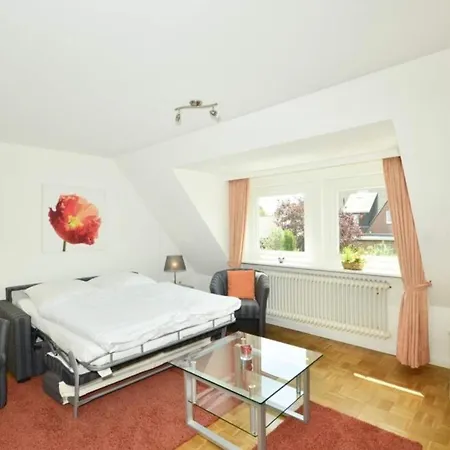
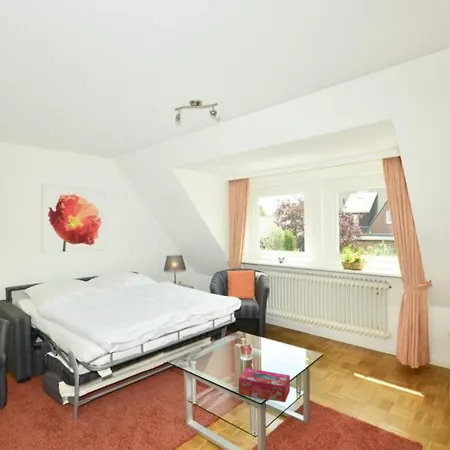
+ tissue box (264, 384)
